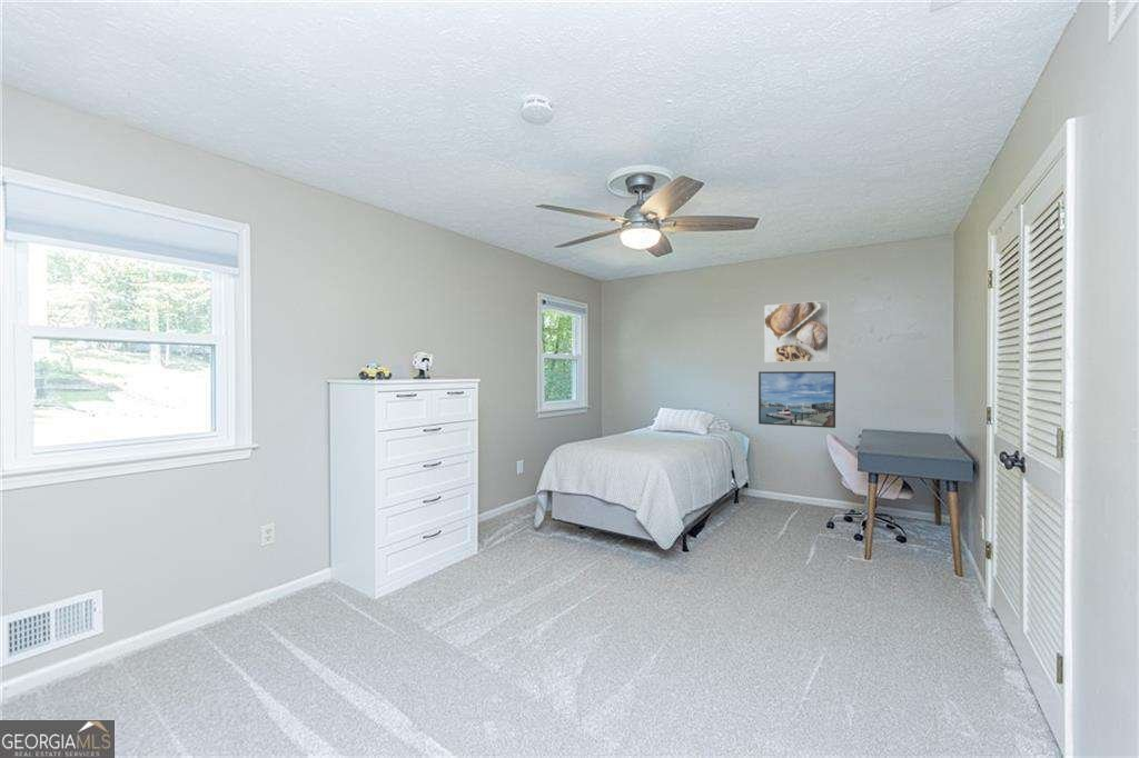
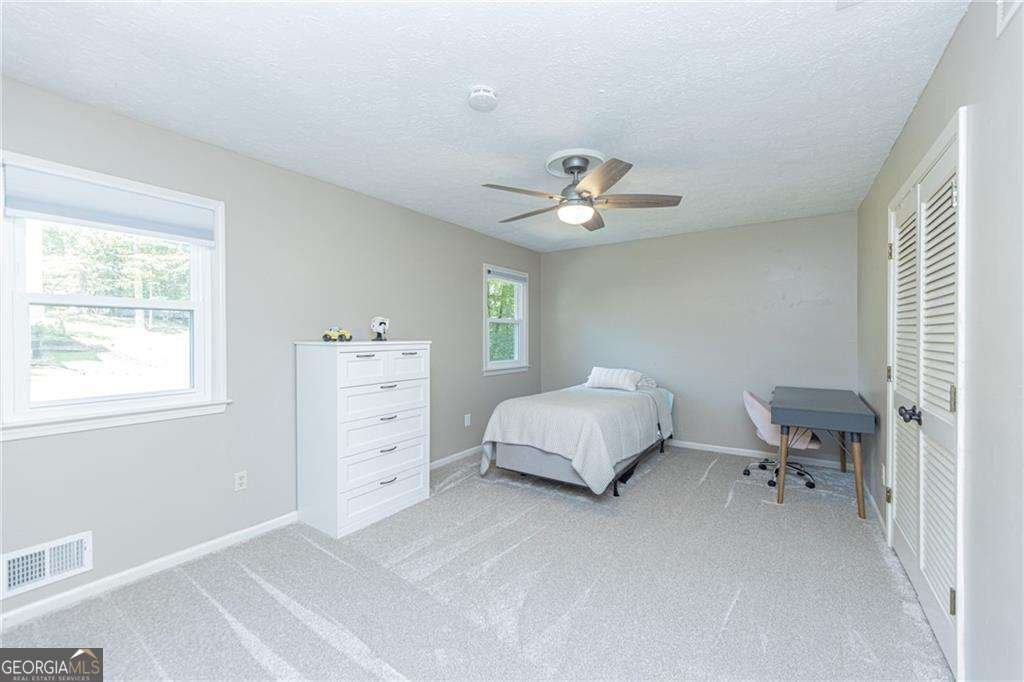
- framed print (795, 332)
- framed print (795, 398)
